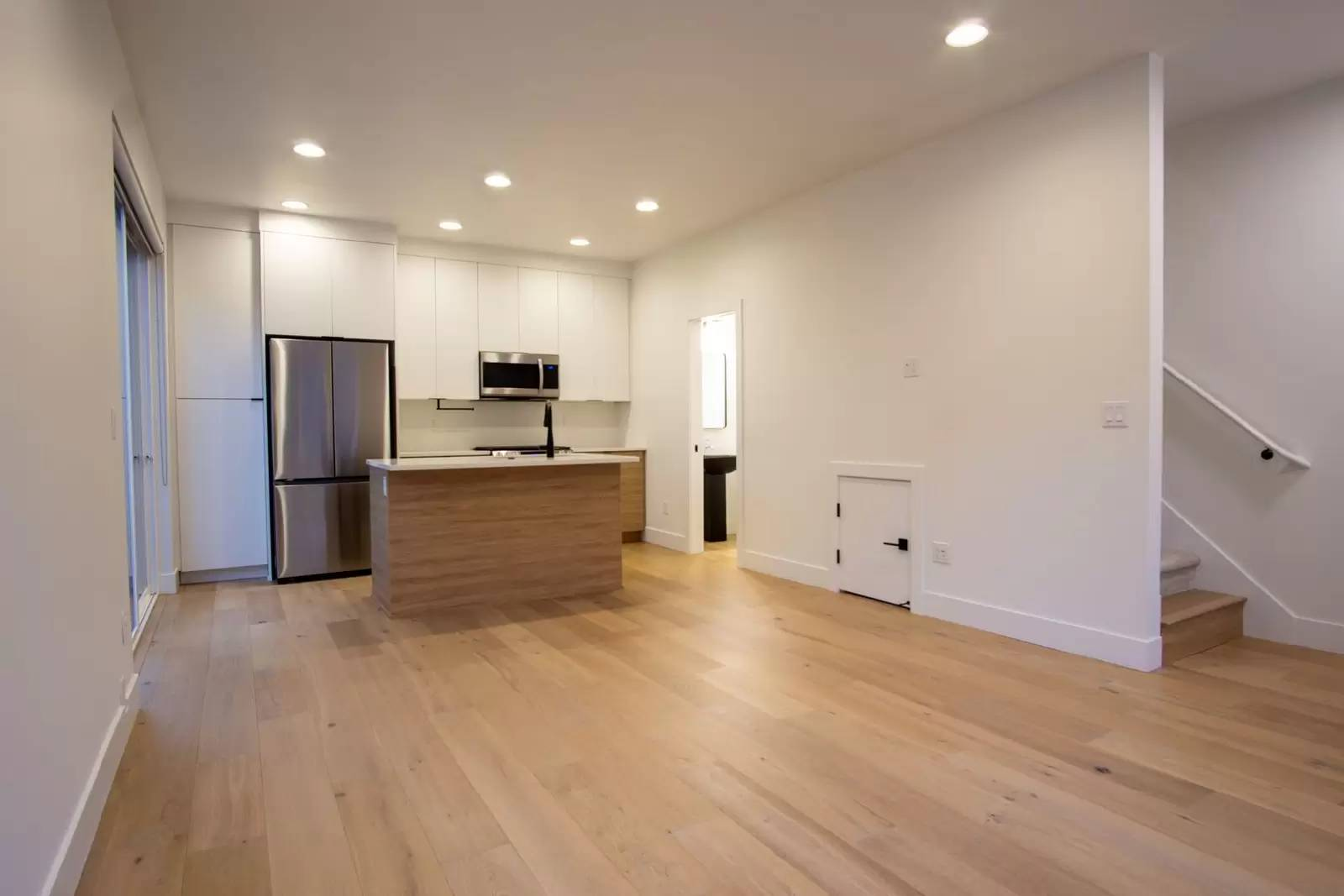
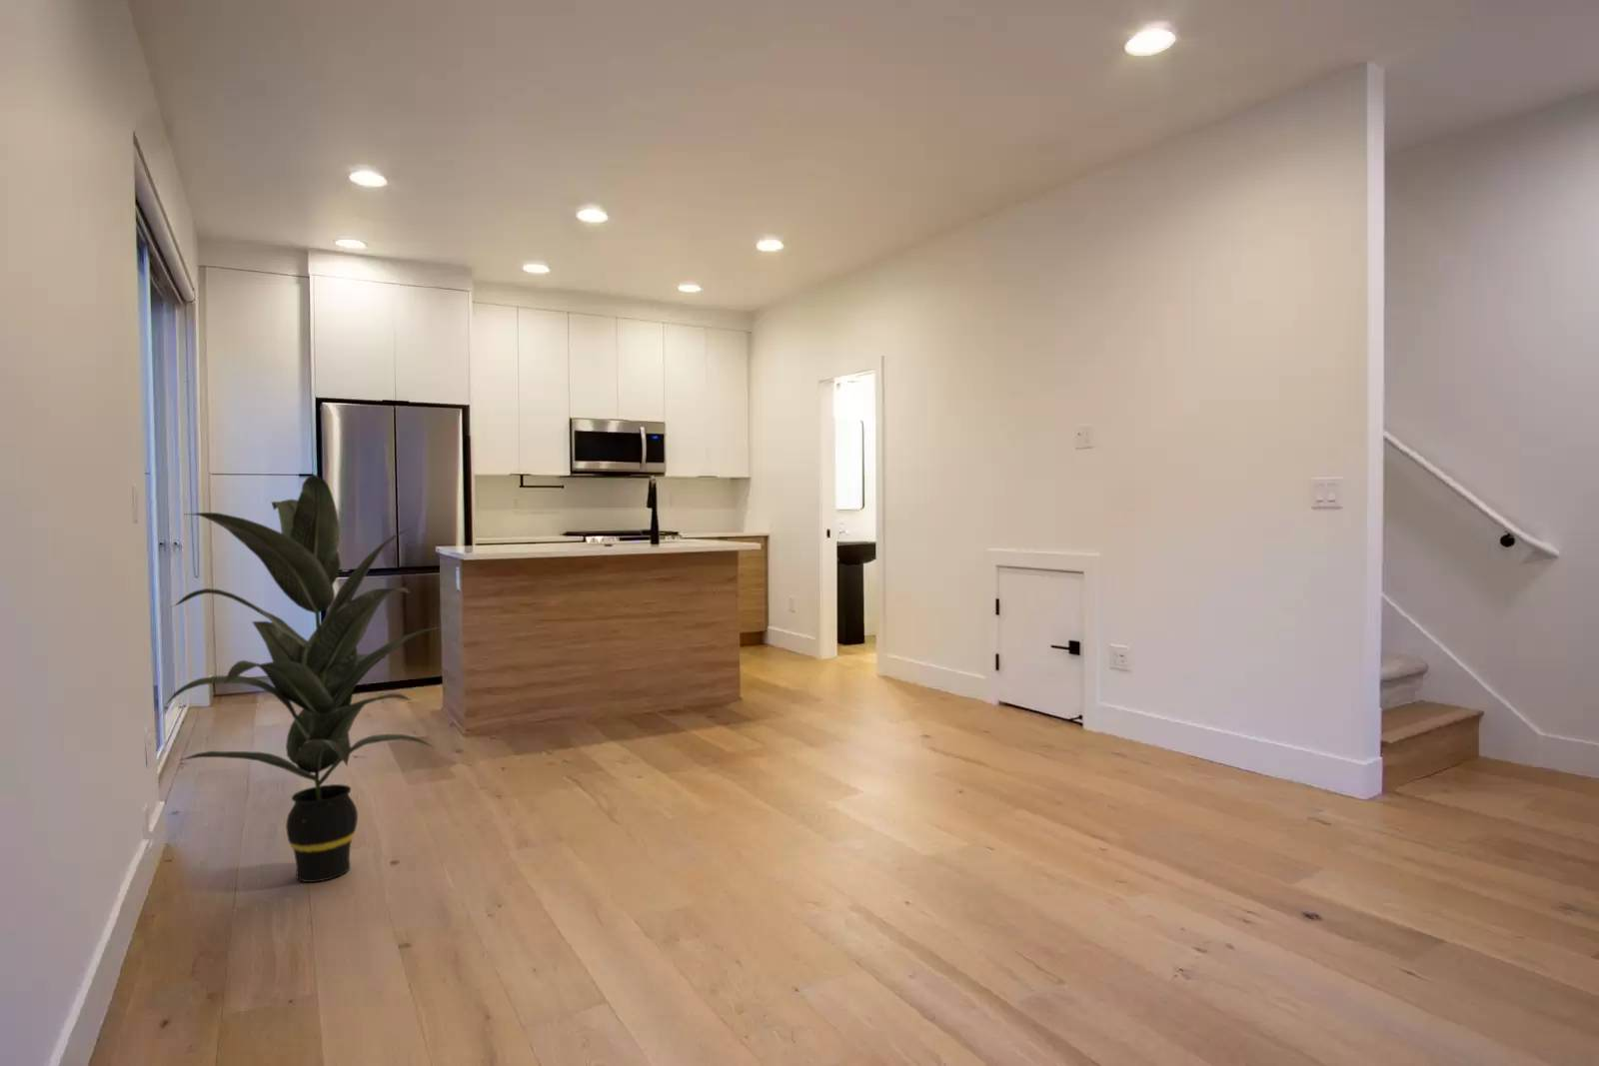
+ indoor plant (308, 678)
